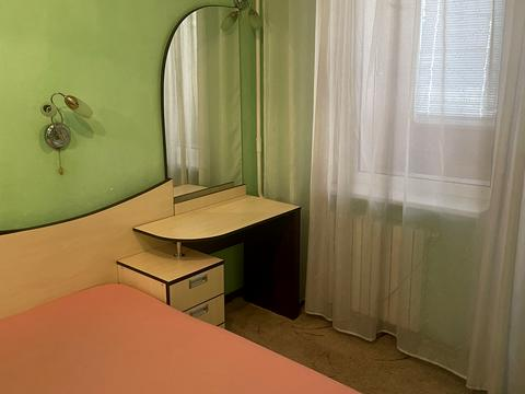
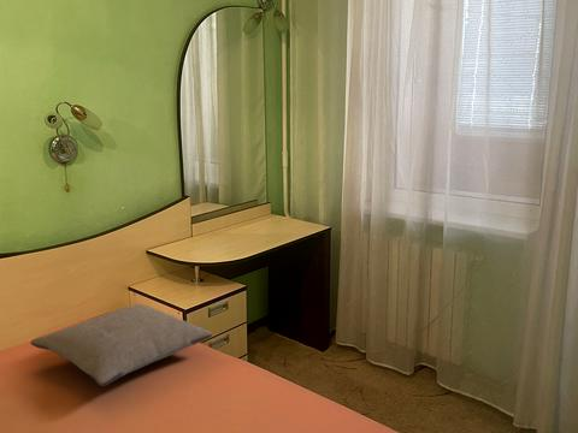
+ pillow (123, 339)
